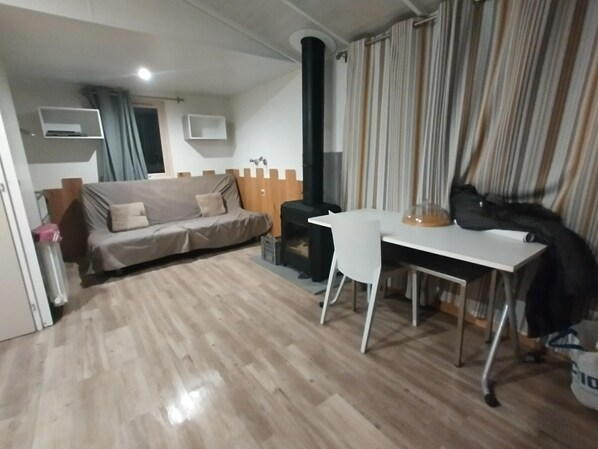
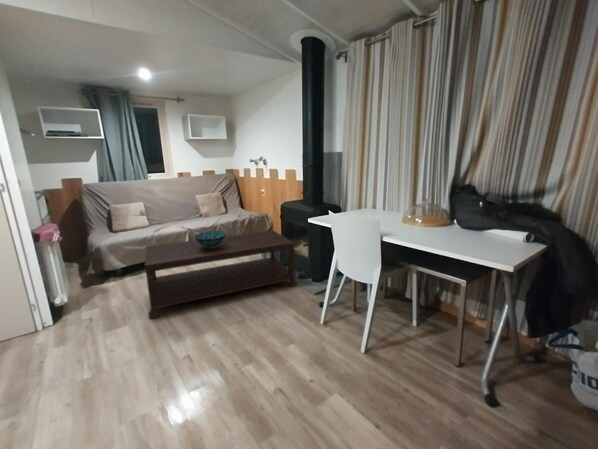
+ coffee table (222, 266)
+ decorative bowl (210, 240)
